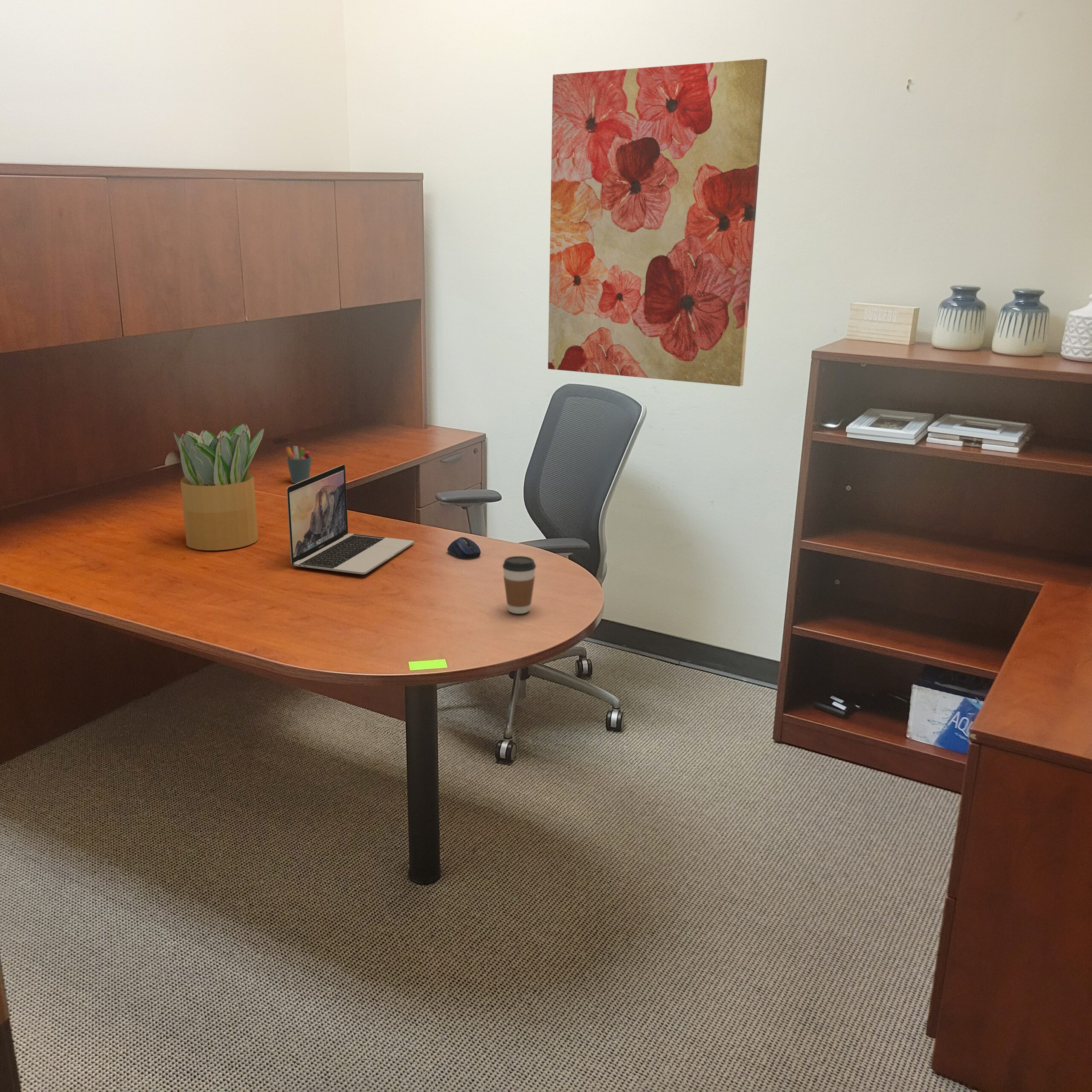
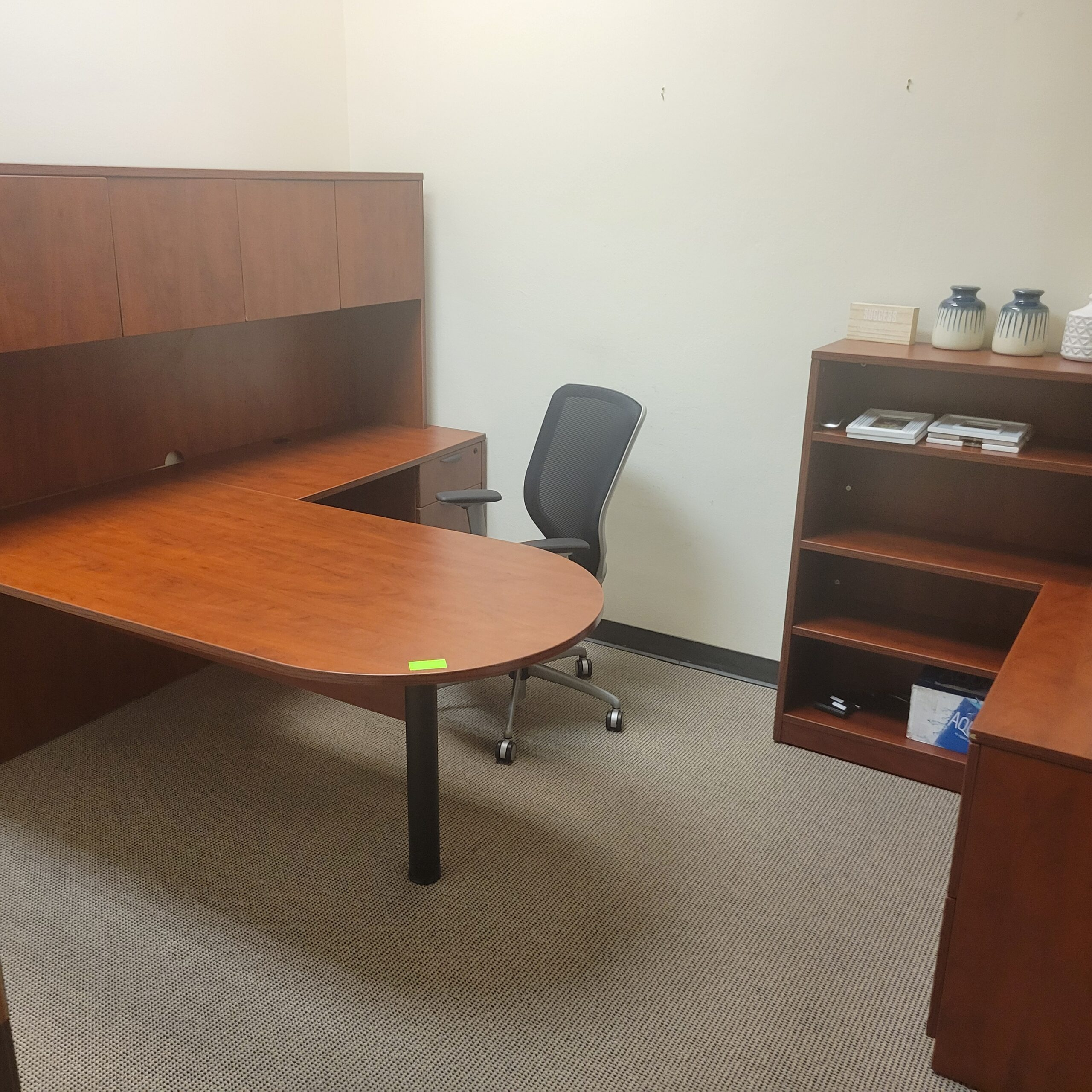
- pen holder (299, 463)
- potted plant (224, 485)
- coffee cup (519, 585)
- wall art (647, 229)
- laptop (347, 519)
- computer mouse (463, 546)
